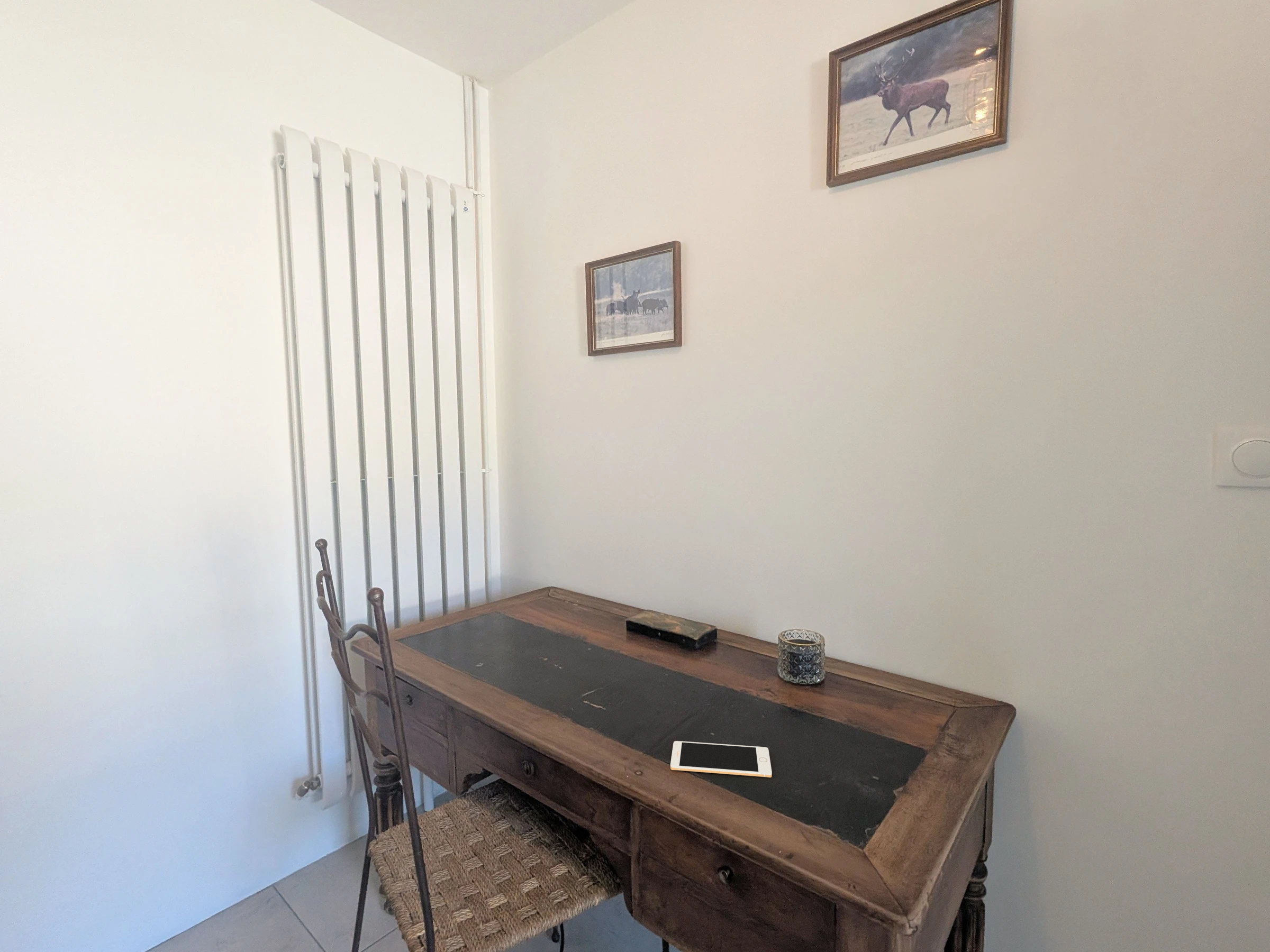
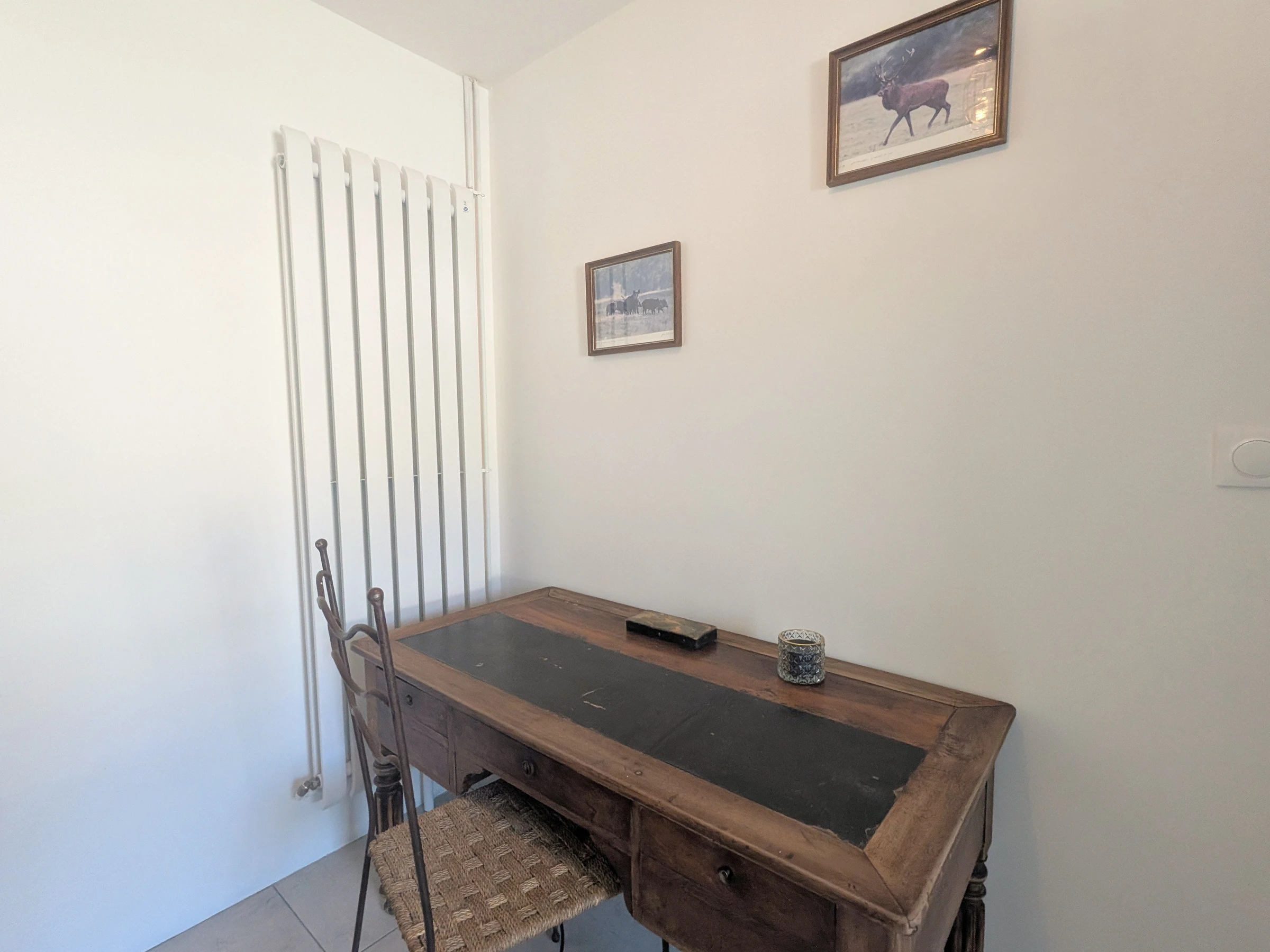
- cell phone (720, 758)
